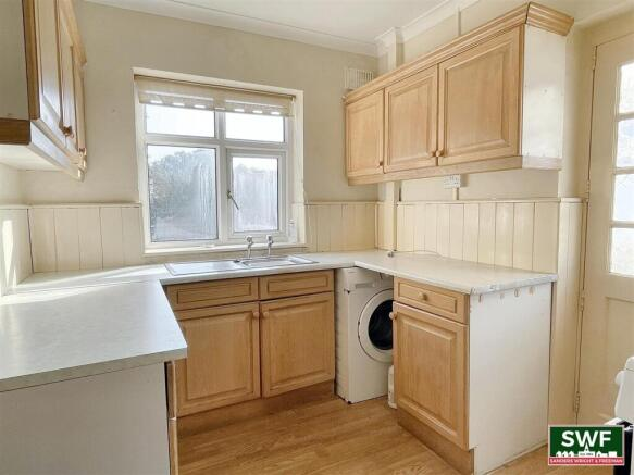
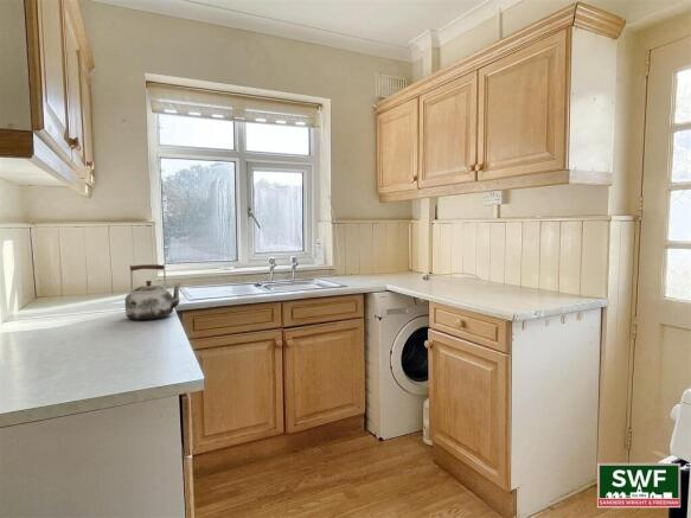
+ kettle (154, 290)
